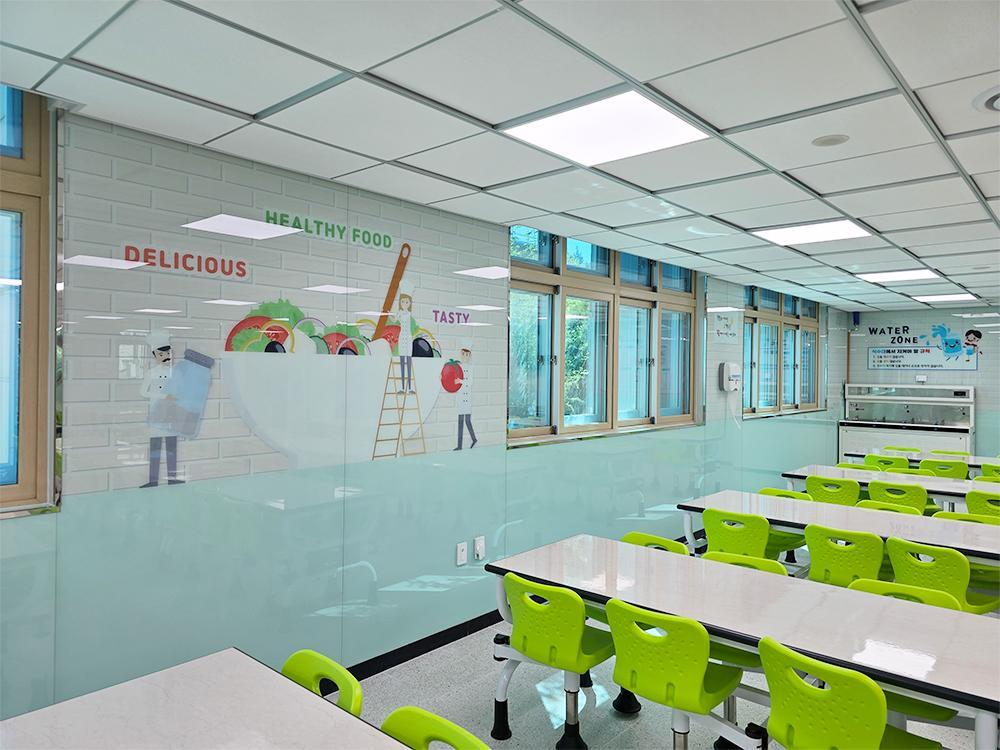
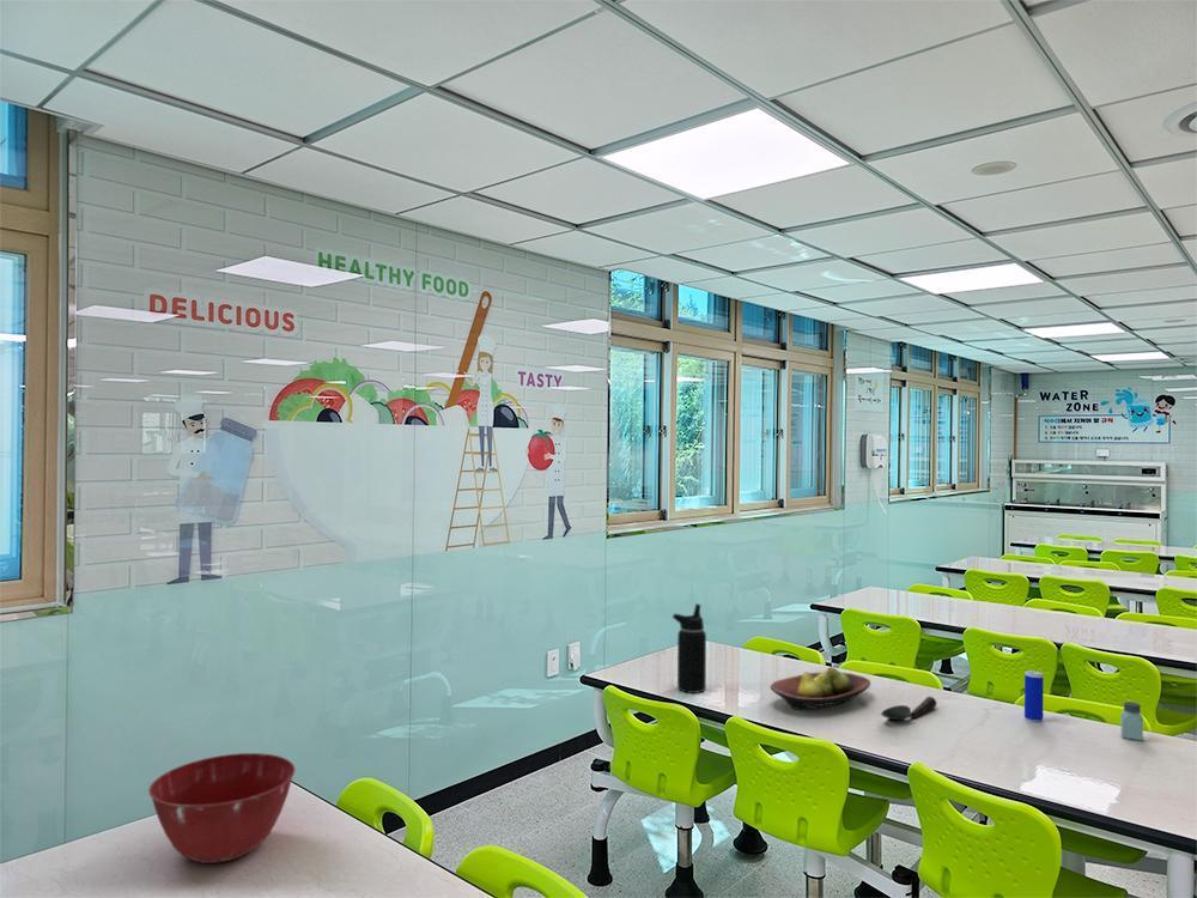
+ water bottle (688, 647)
+ mixing bowl (224, 811)
+ saltshaker (1131, 720)
+ spoon (907, 706)
+ fruit bowl (820, 685)
+ beverage can (1033, 696)
